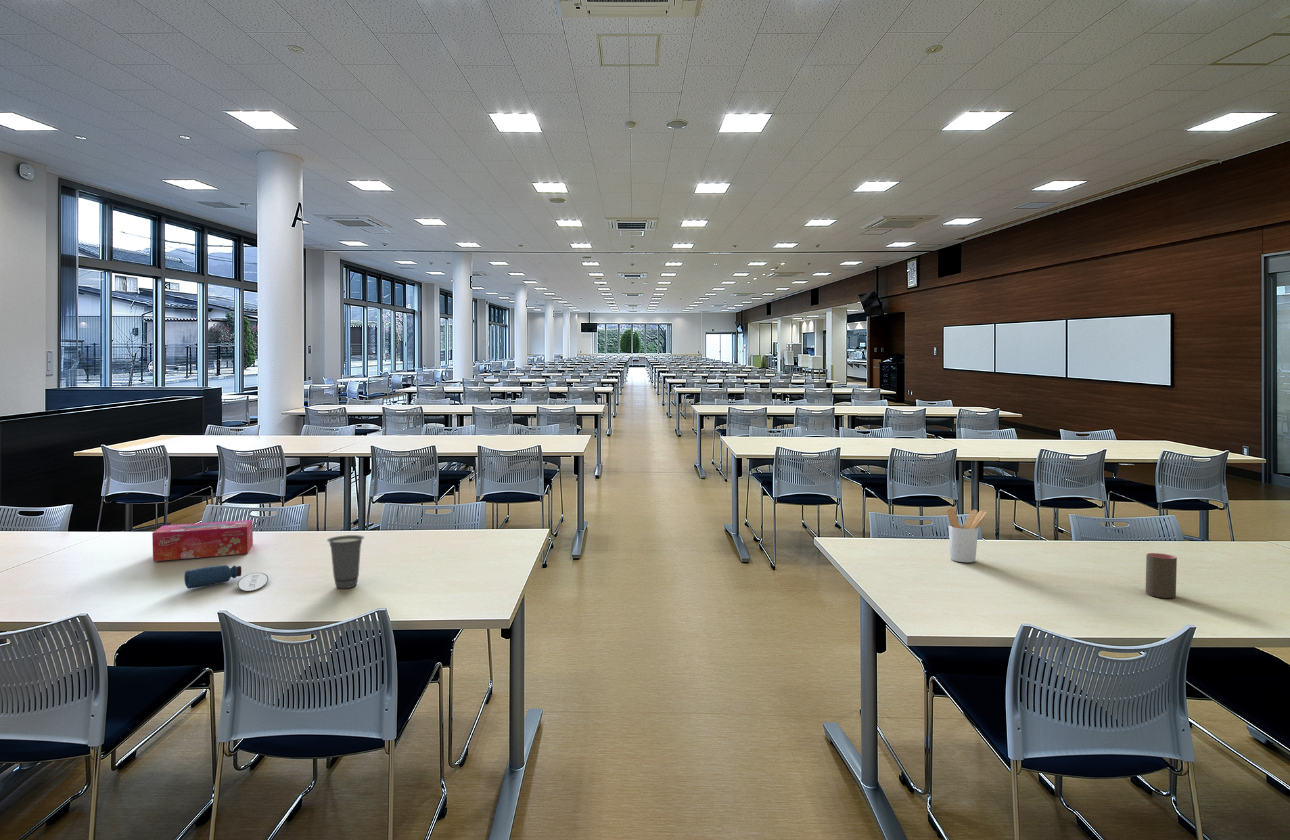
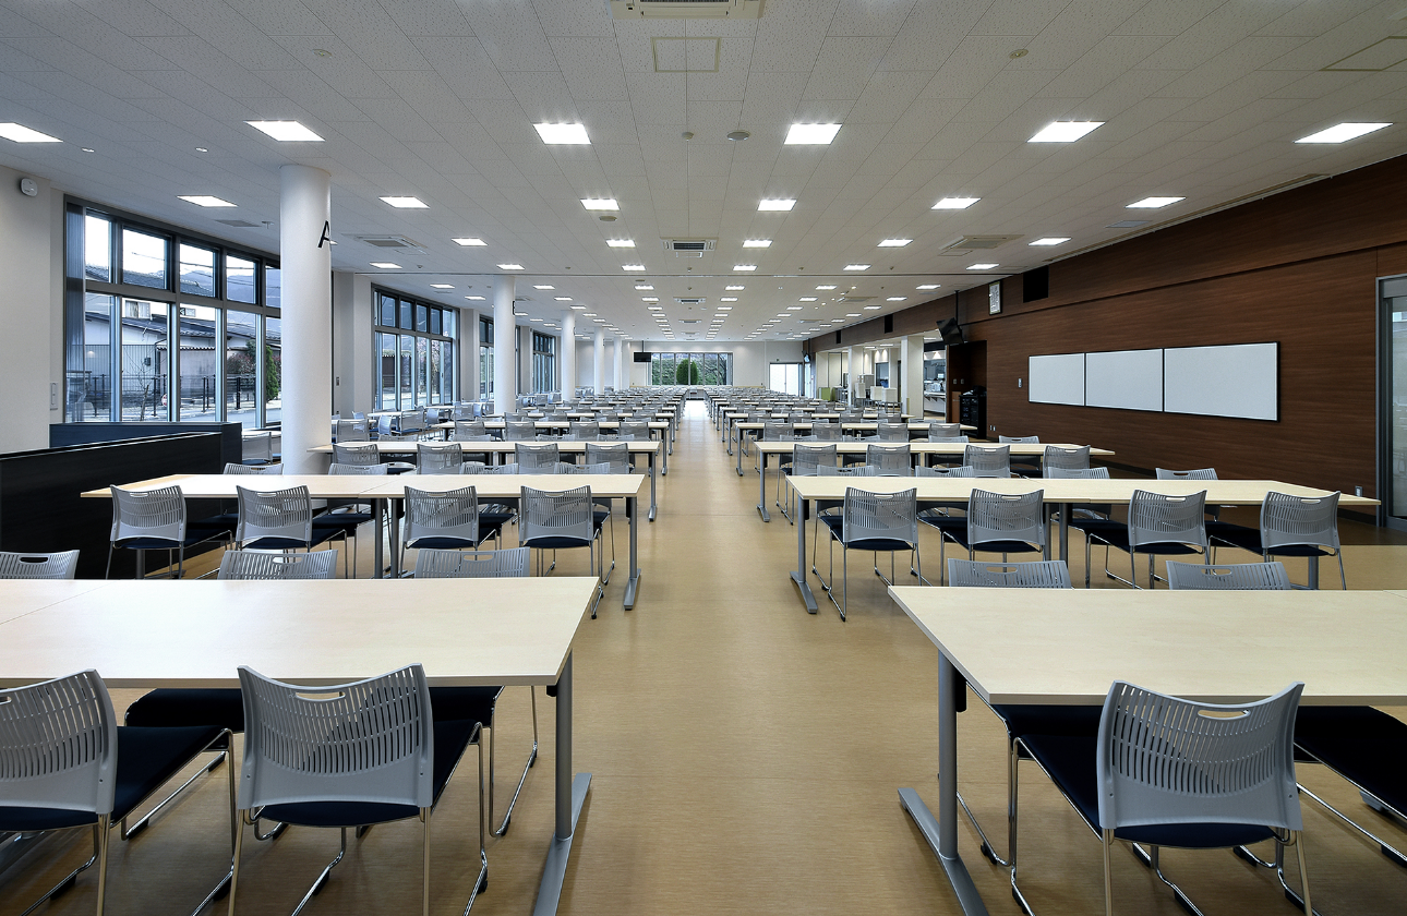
- cup (346, 562)
- tissue box (205, 539)
- water bottle (228, 577)
- cup (1160, 575)
- utensil holder (967, 534)
